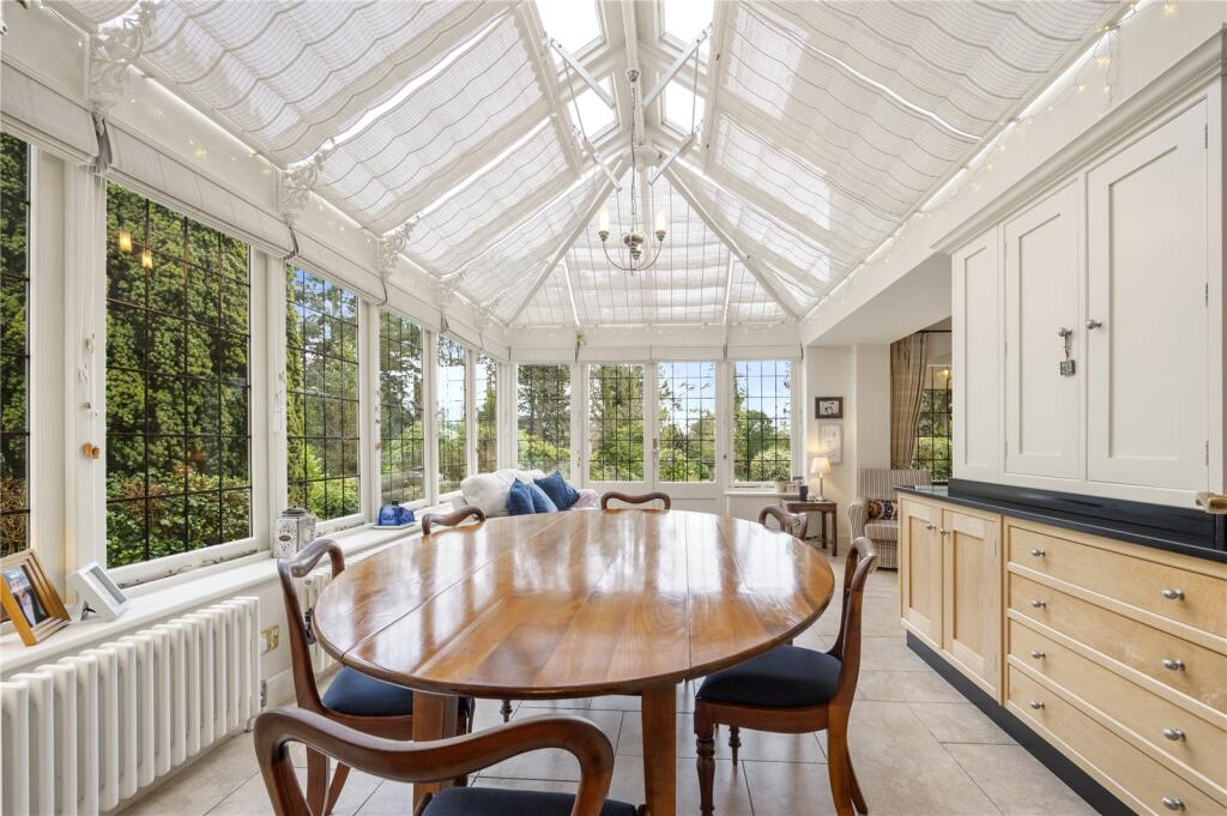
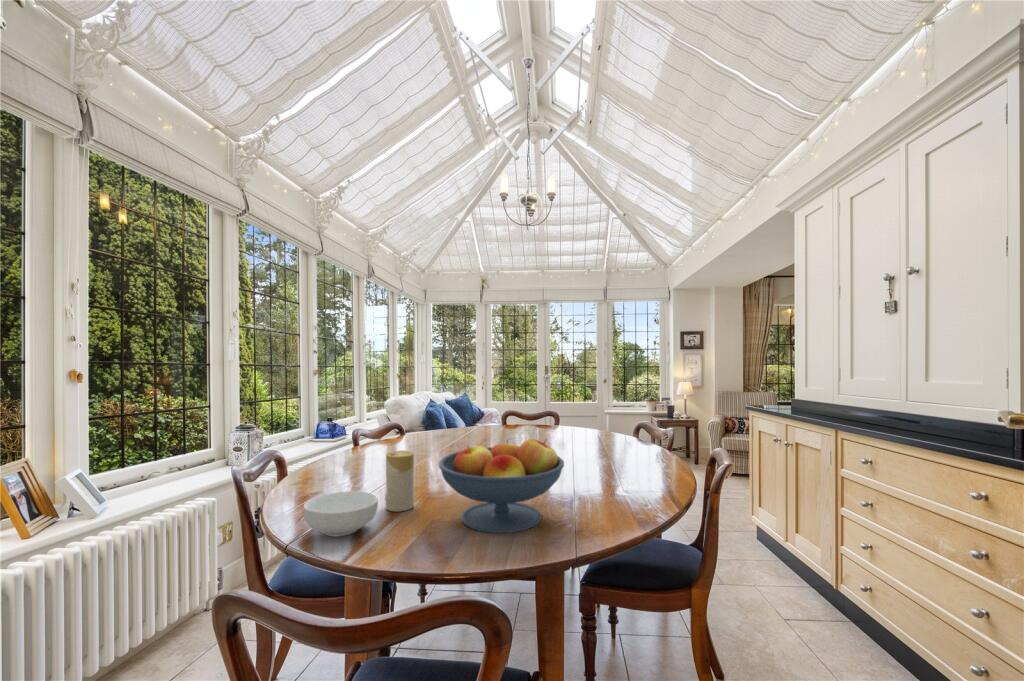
+ fruit bowl (501, 479)
+ candle (399, 480)
+ cereal bowl (341, 515)
